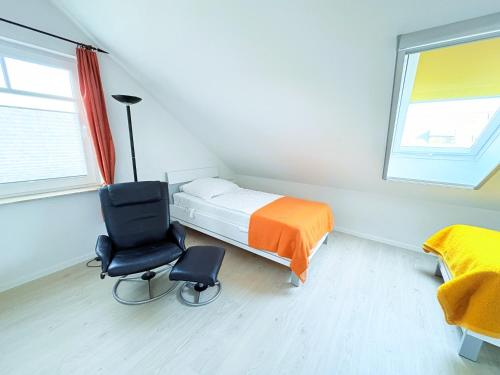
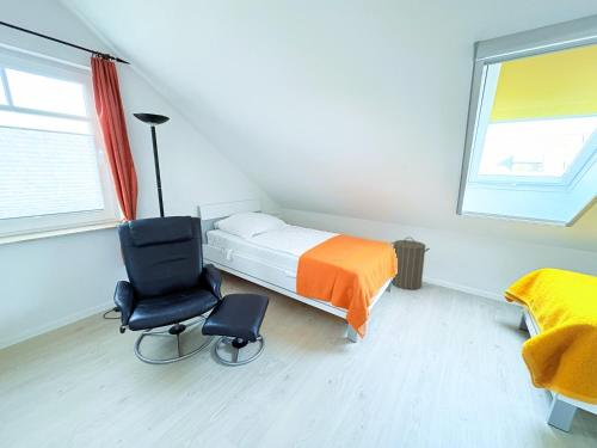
+ laundry hamper (407, 260)
